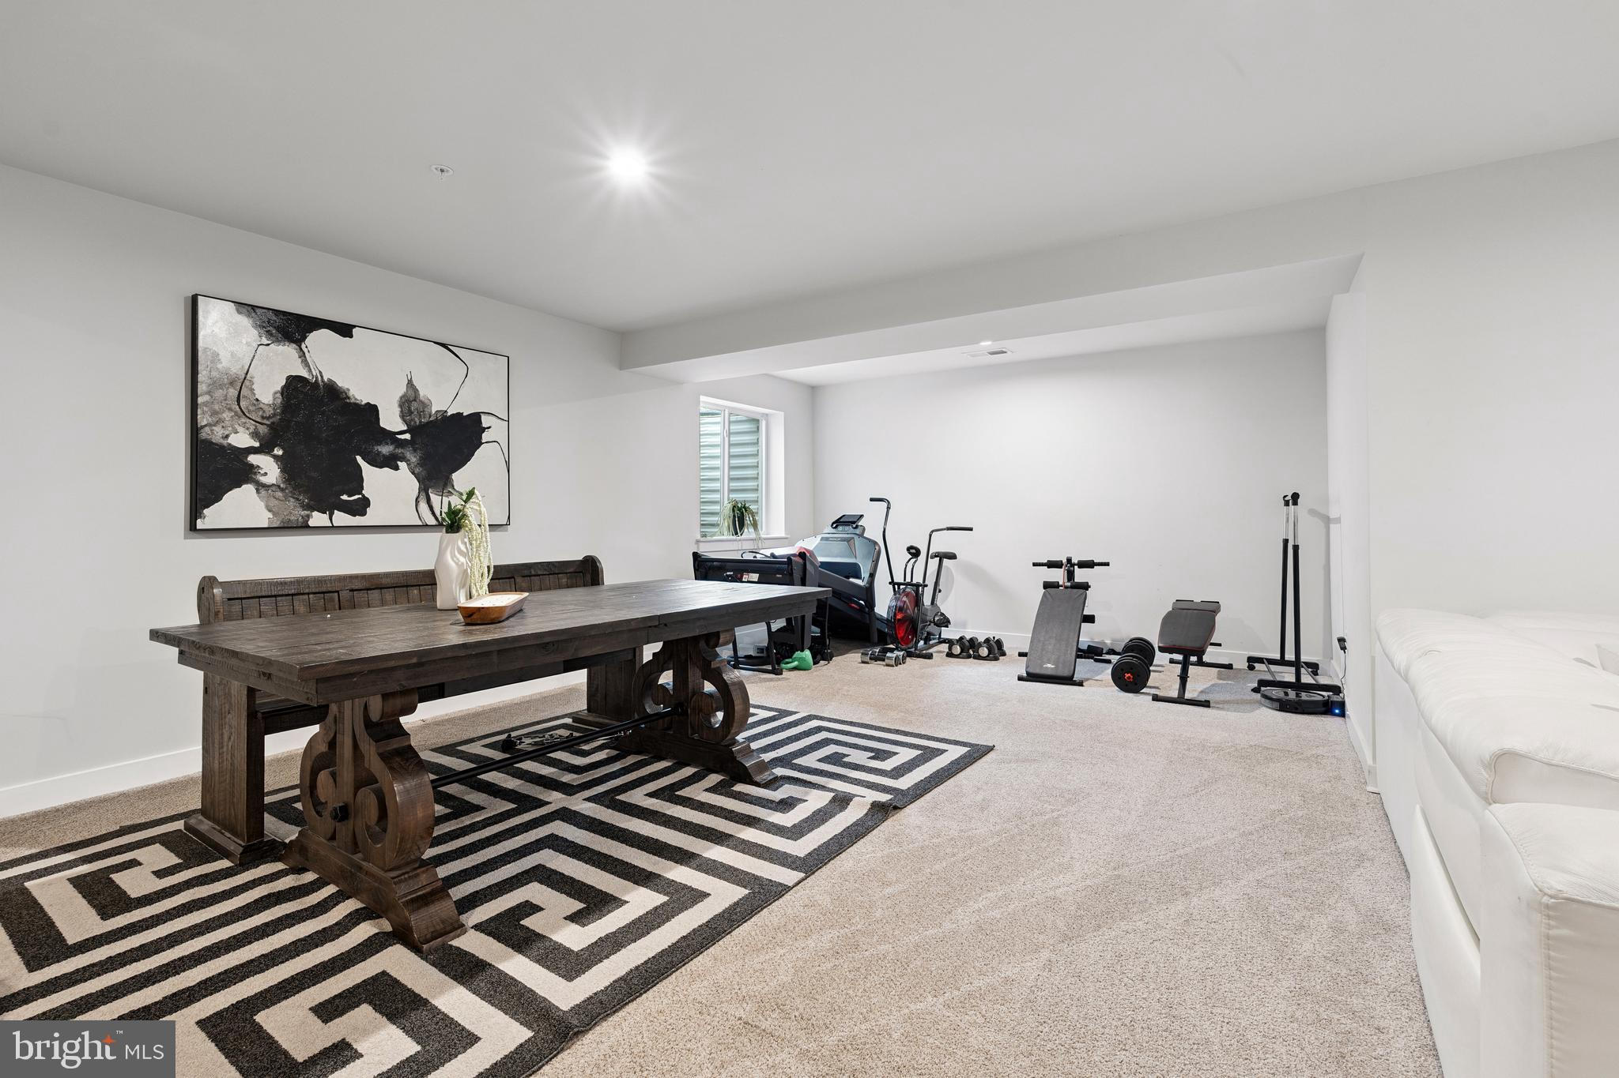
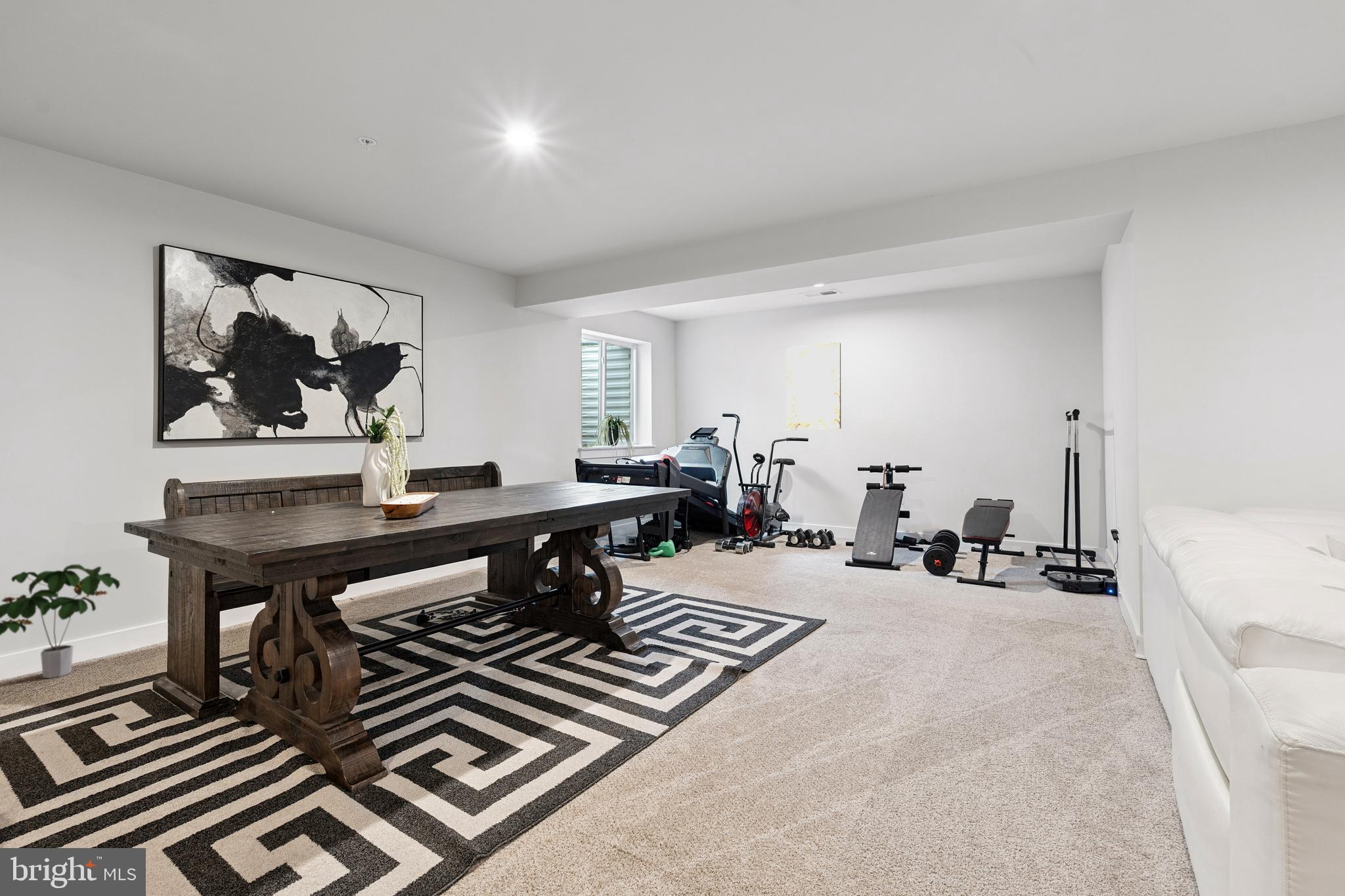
+ potted plant (54, 620)
+ home mirror (812, 387)
